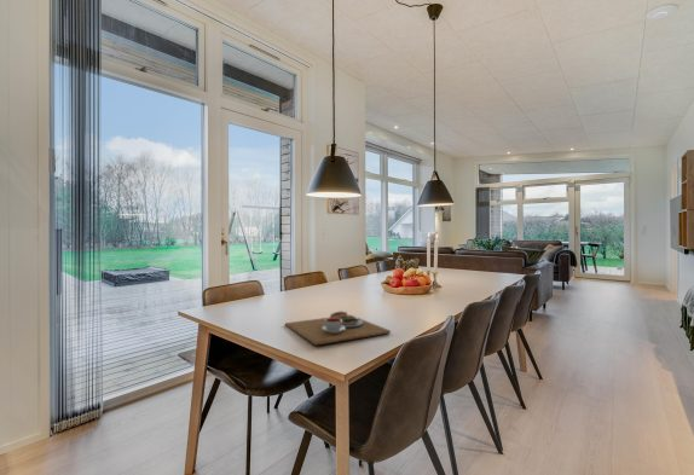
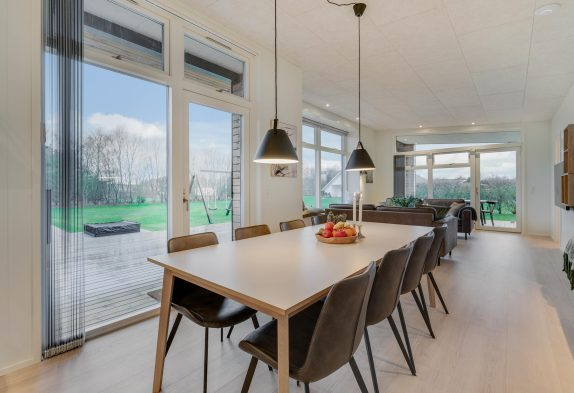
- placemat (335, 320)
